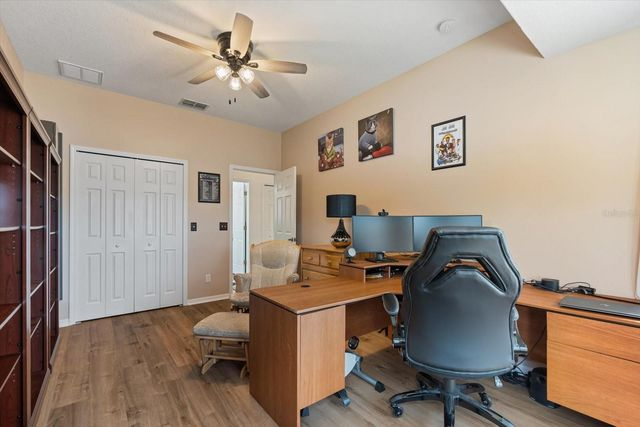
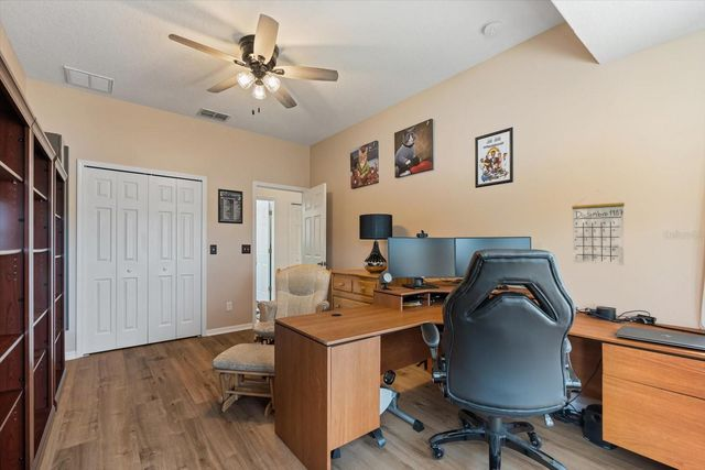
+ calendar (597, 227)
